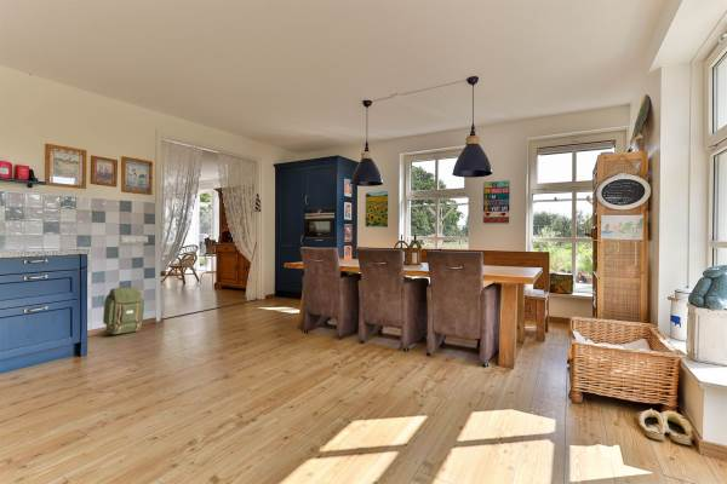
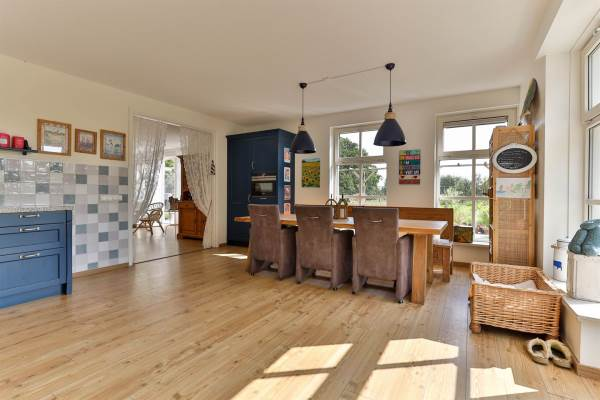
- backpack (122, 309)
